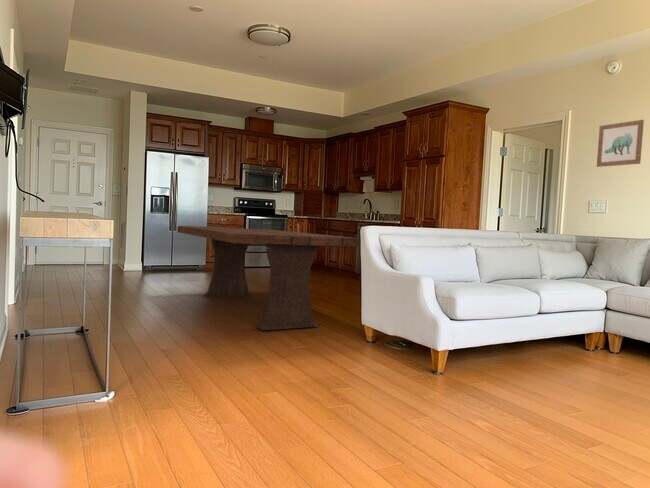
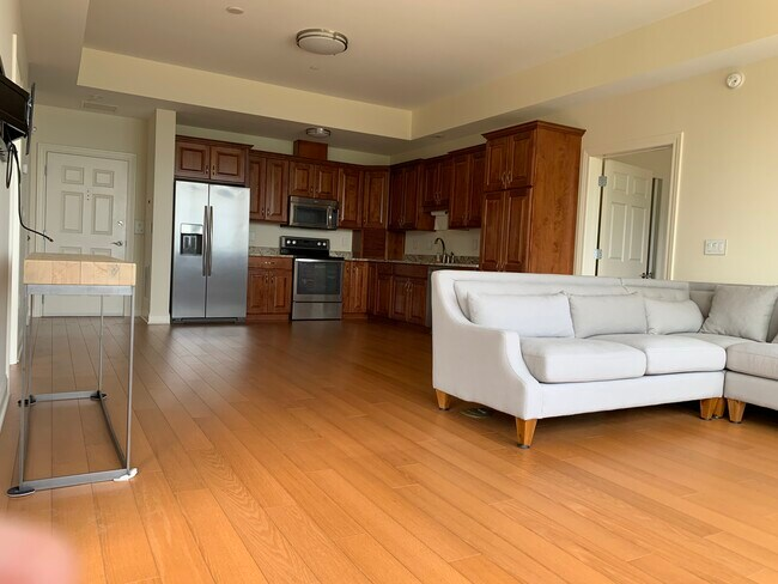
- dining table (244, 270)
- wall art (619, 144)
